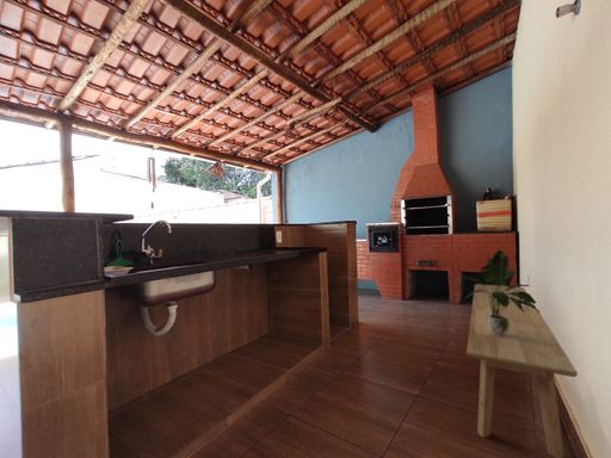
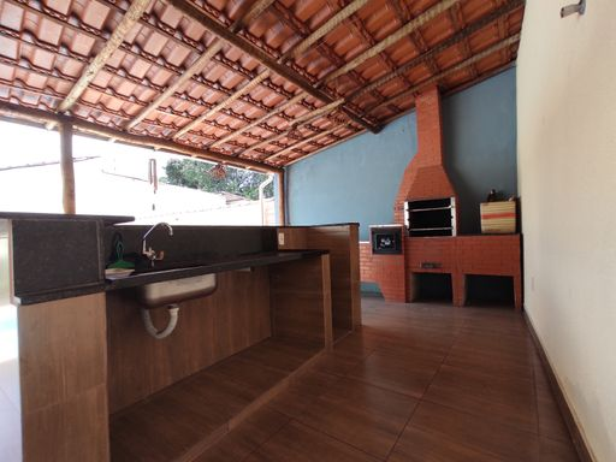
- bench (505, 340)
- potted plant (496, 292)
